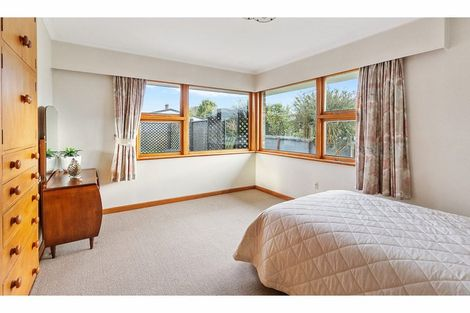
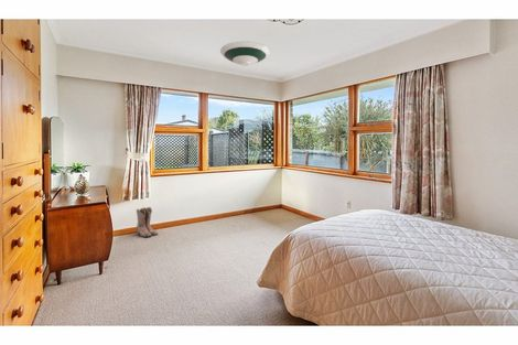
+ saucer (245, 57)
+ boots (147, 220)
